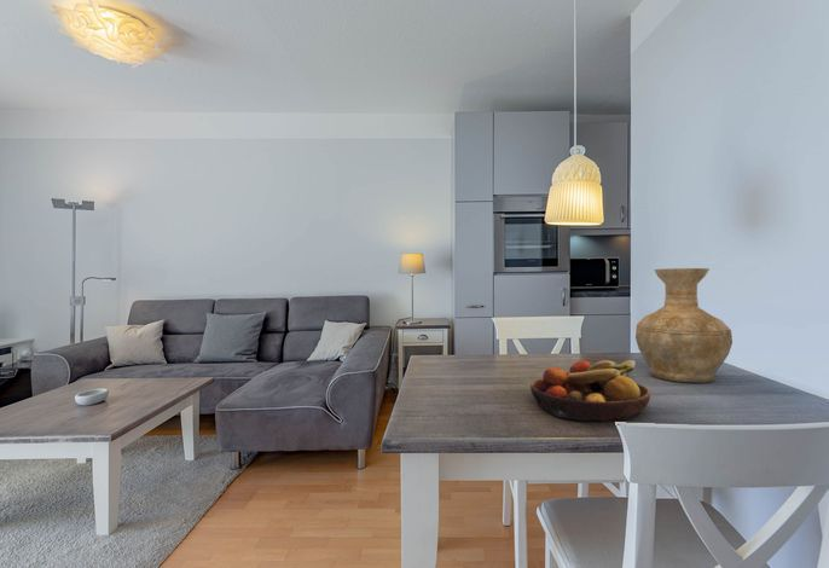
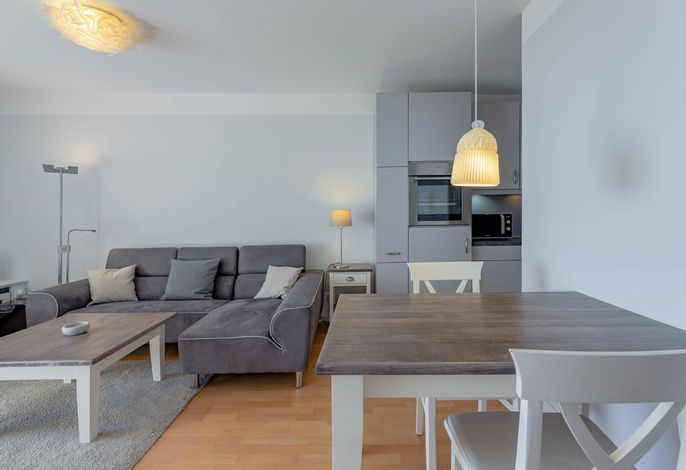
- vase (680, 323)
- fruit bowl (587, 382)
